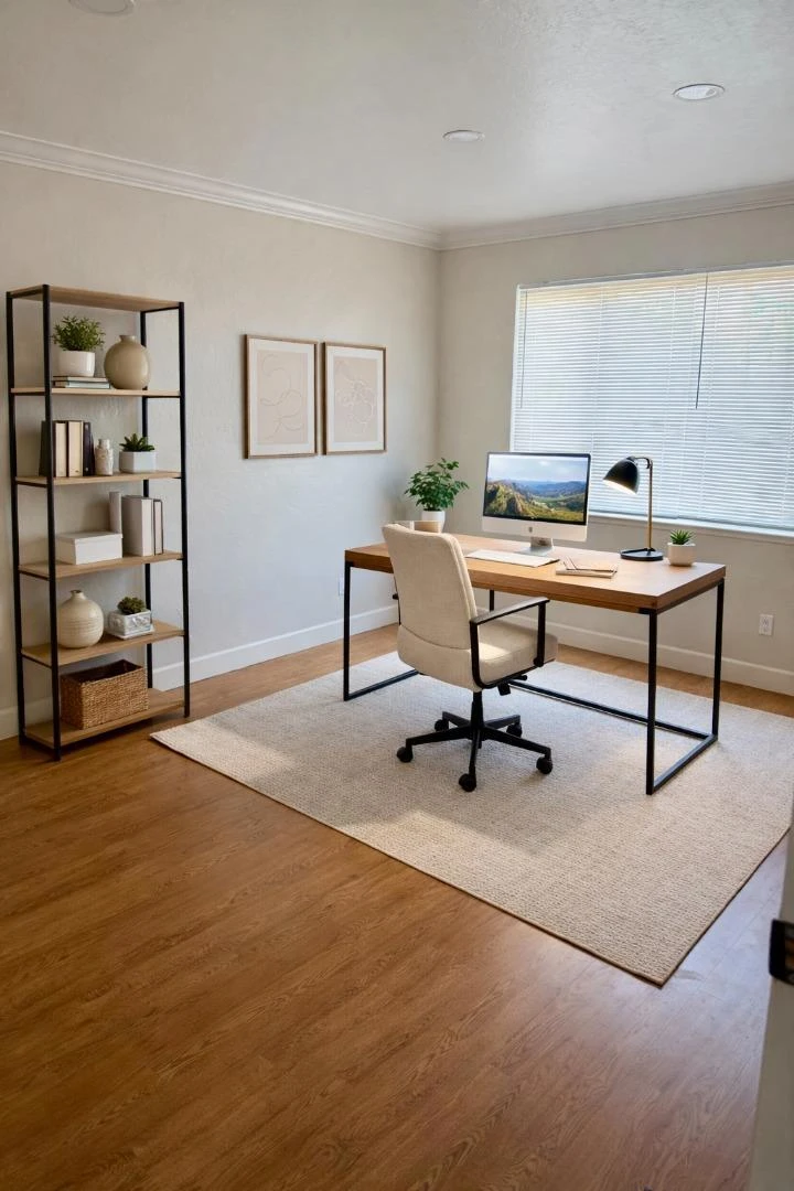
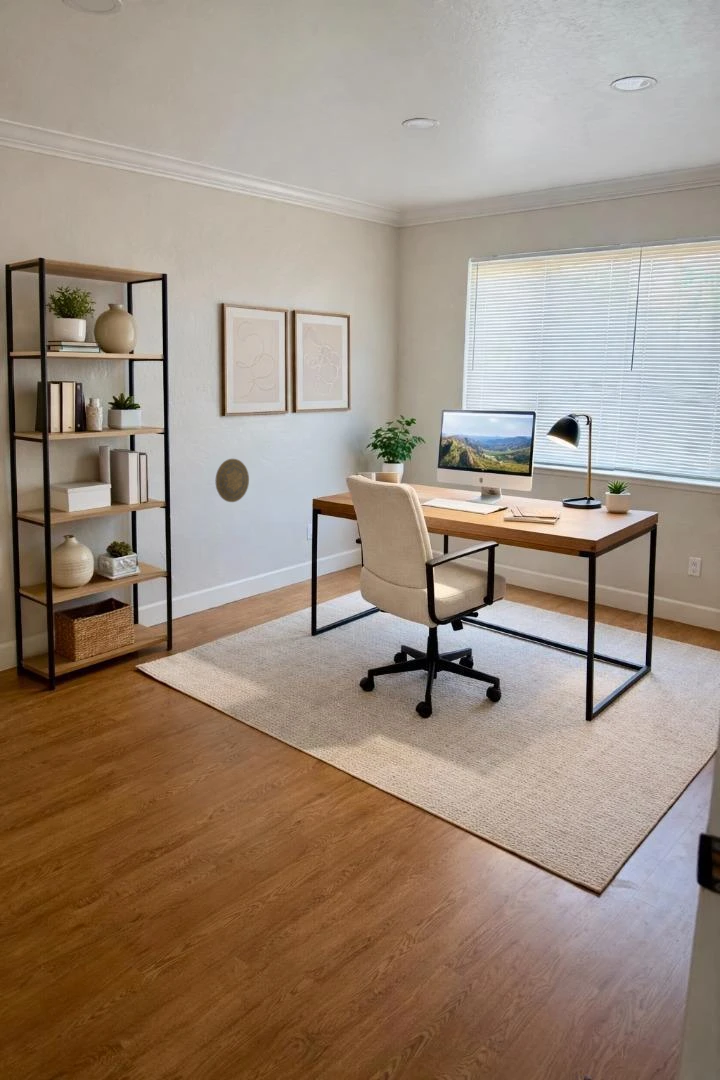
+ decorative plate (233, 480)
